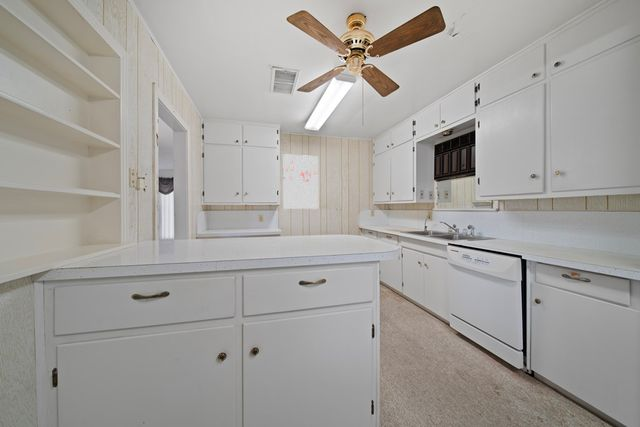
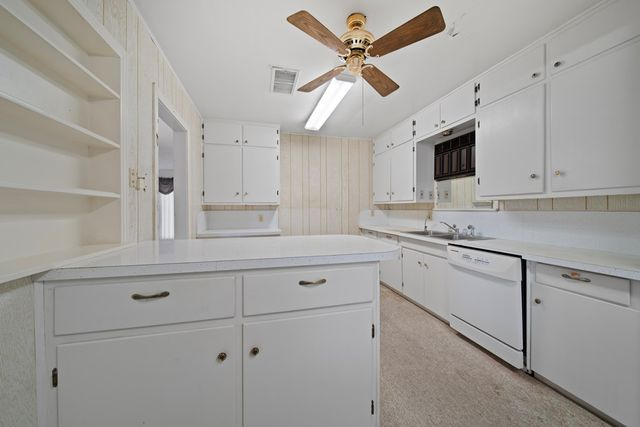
- wall art (300, 182)
